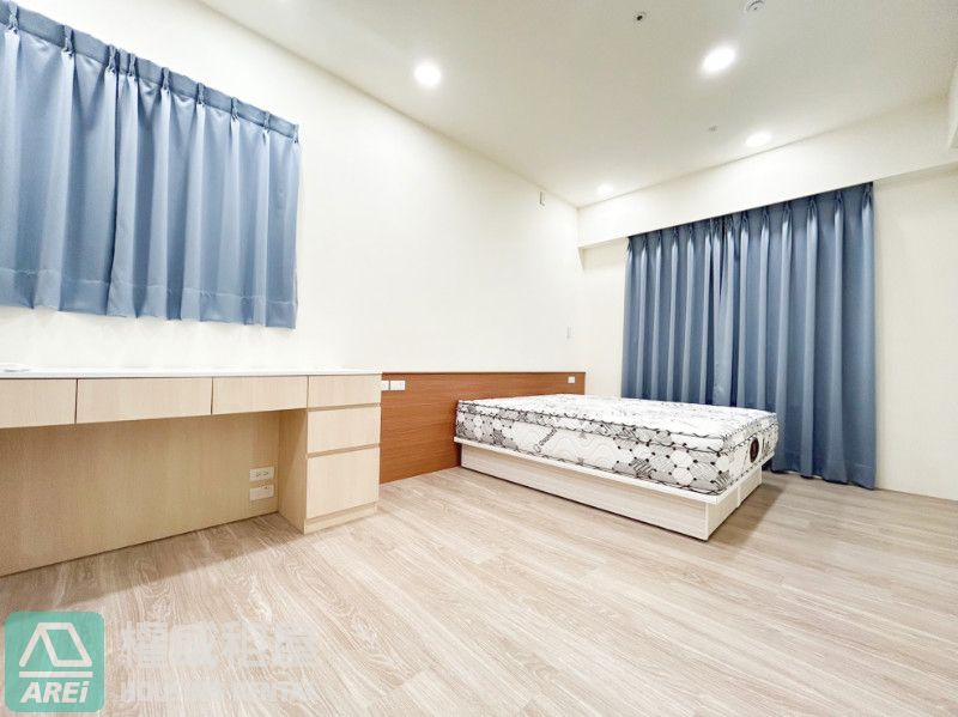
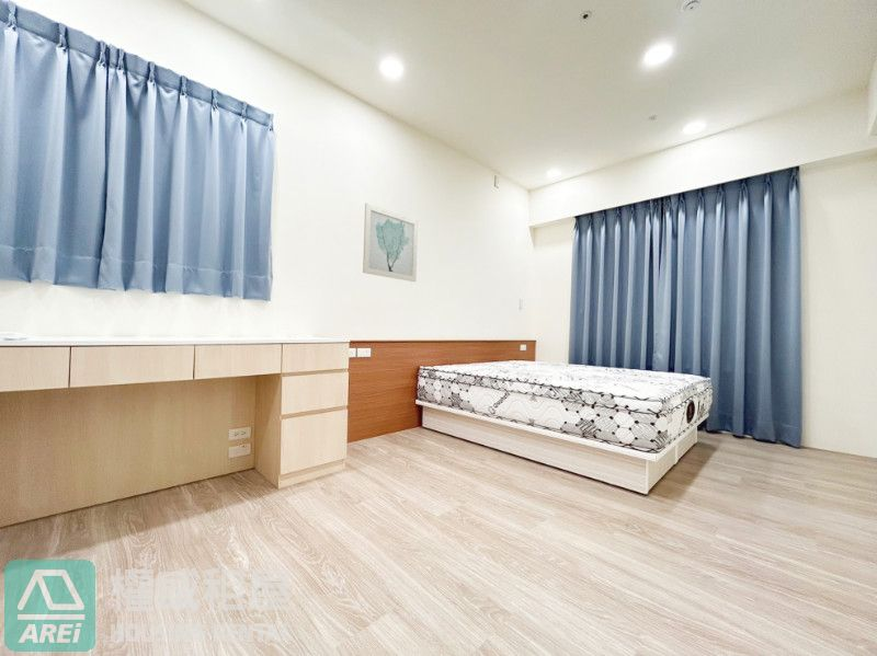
+ wall art (391, 244)
